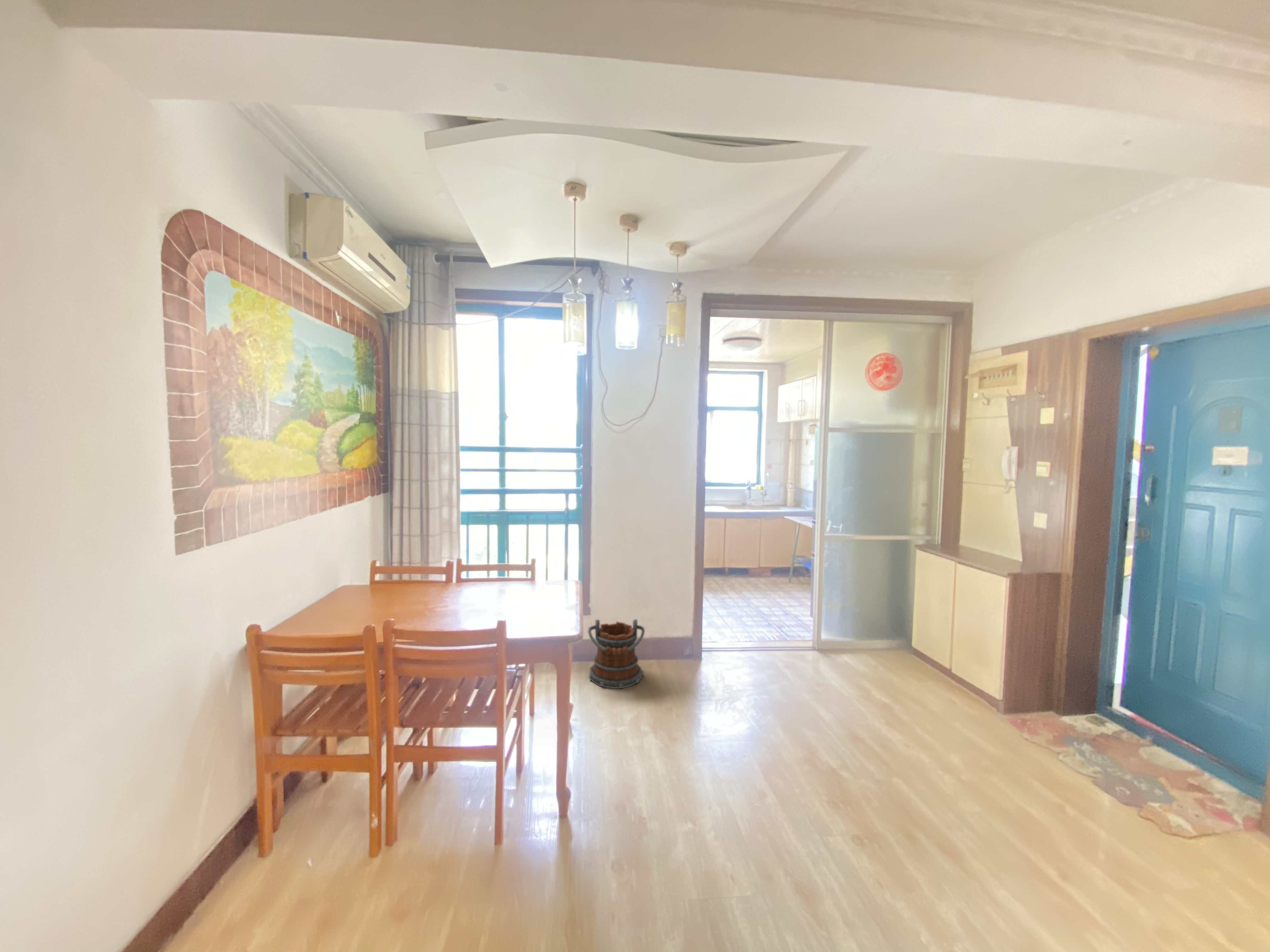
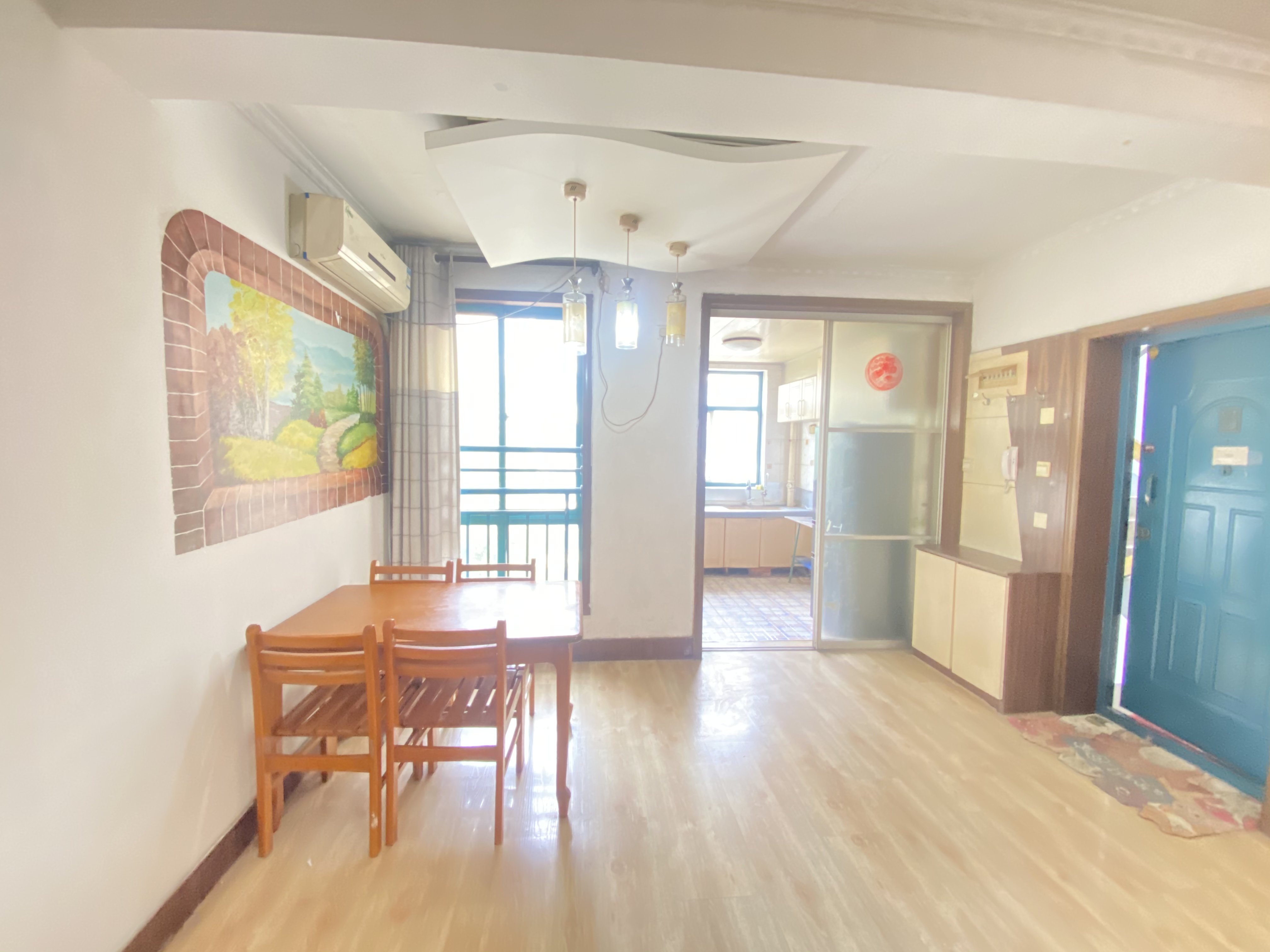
- bucket (616, 648)
